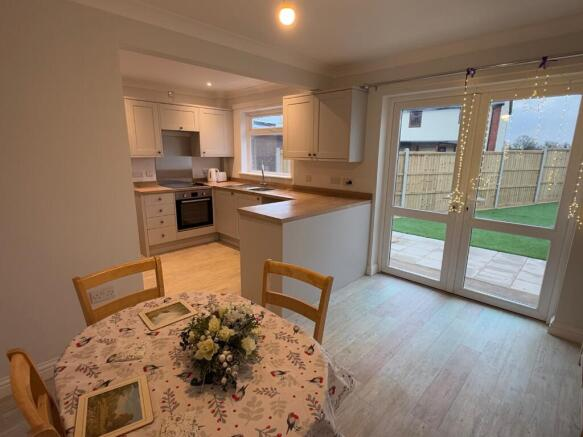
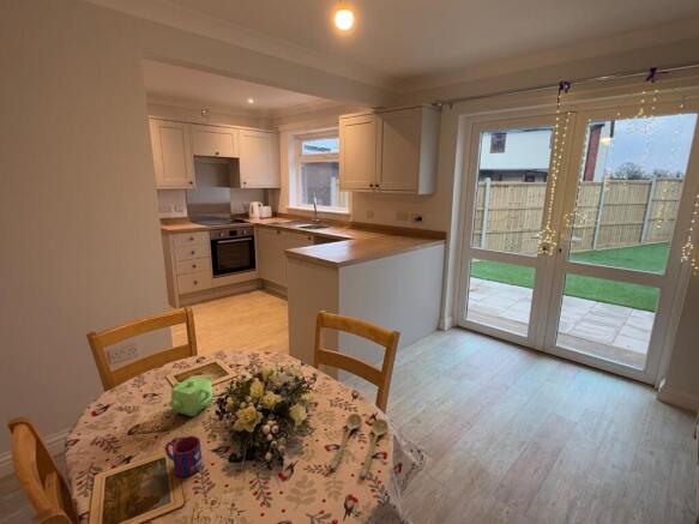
+ spoon (348, 435)
+ mug (182, 453)
+ teapot (192, 394)
